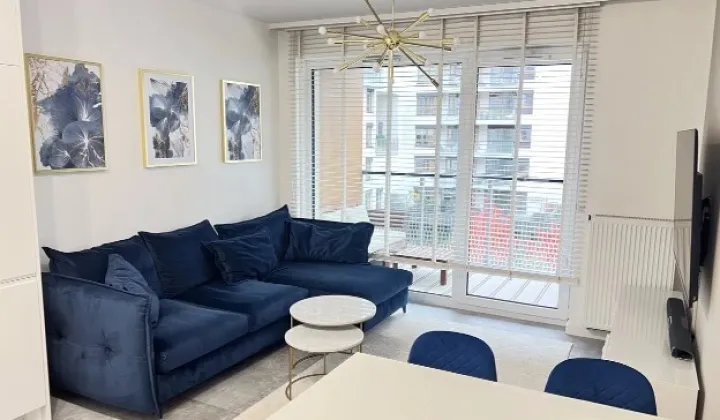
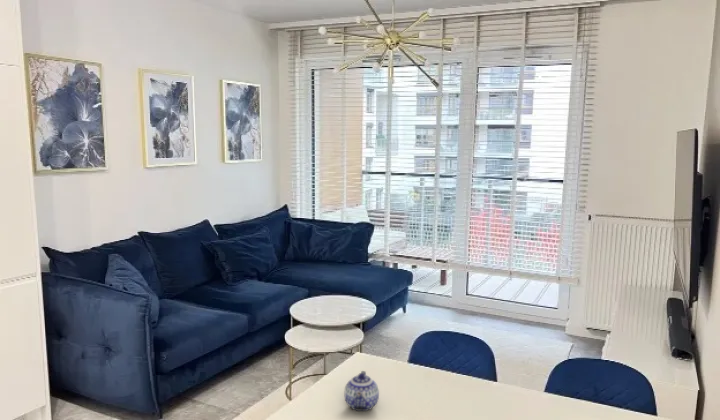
+ teapot (361, 389)
